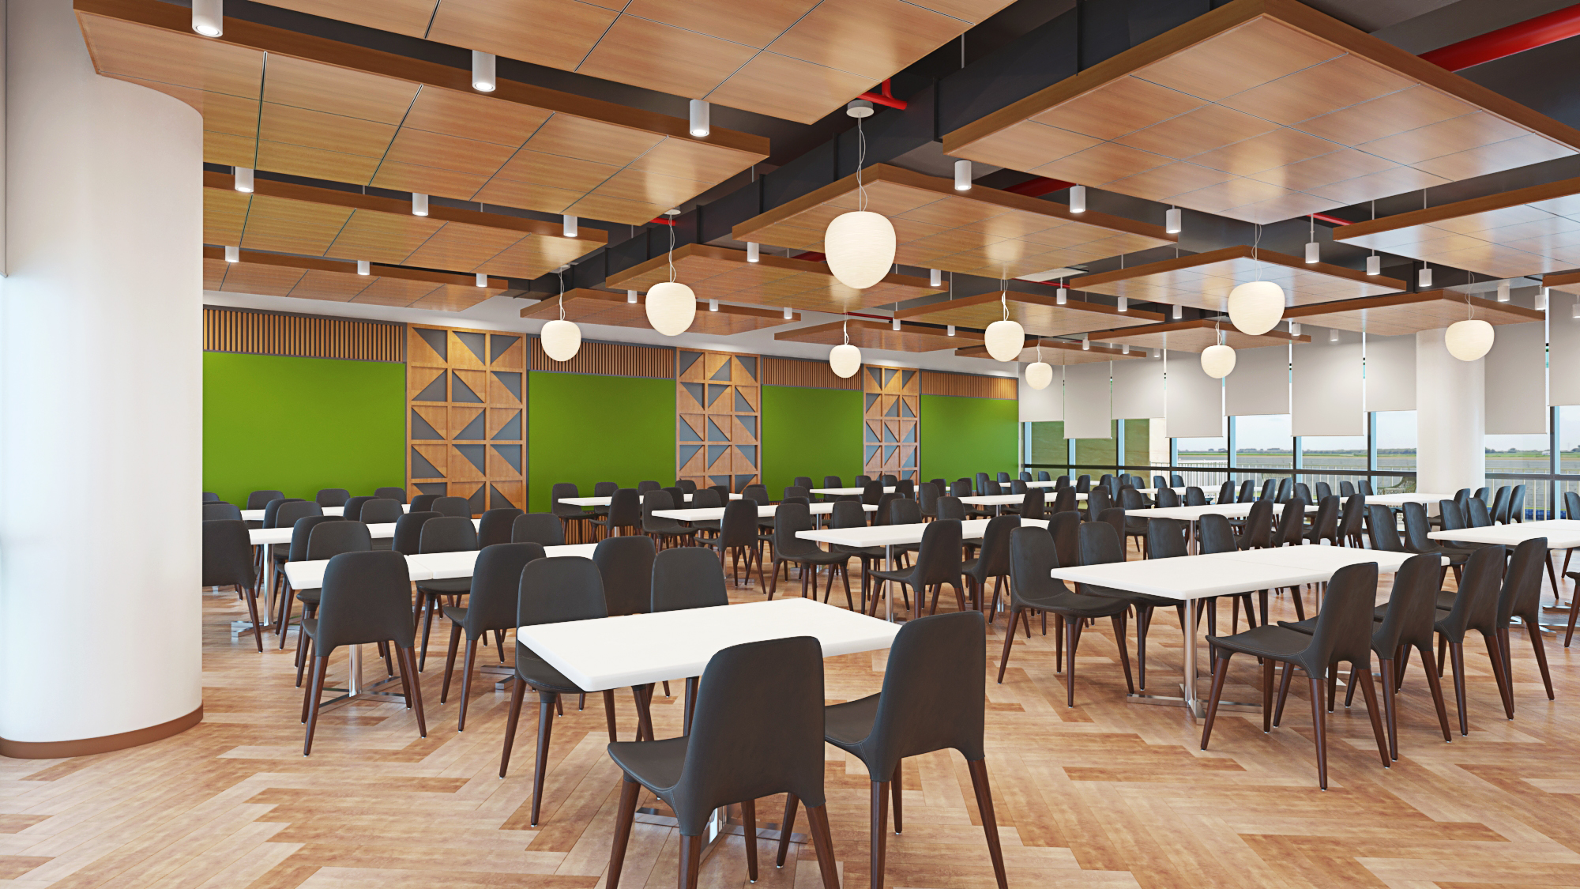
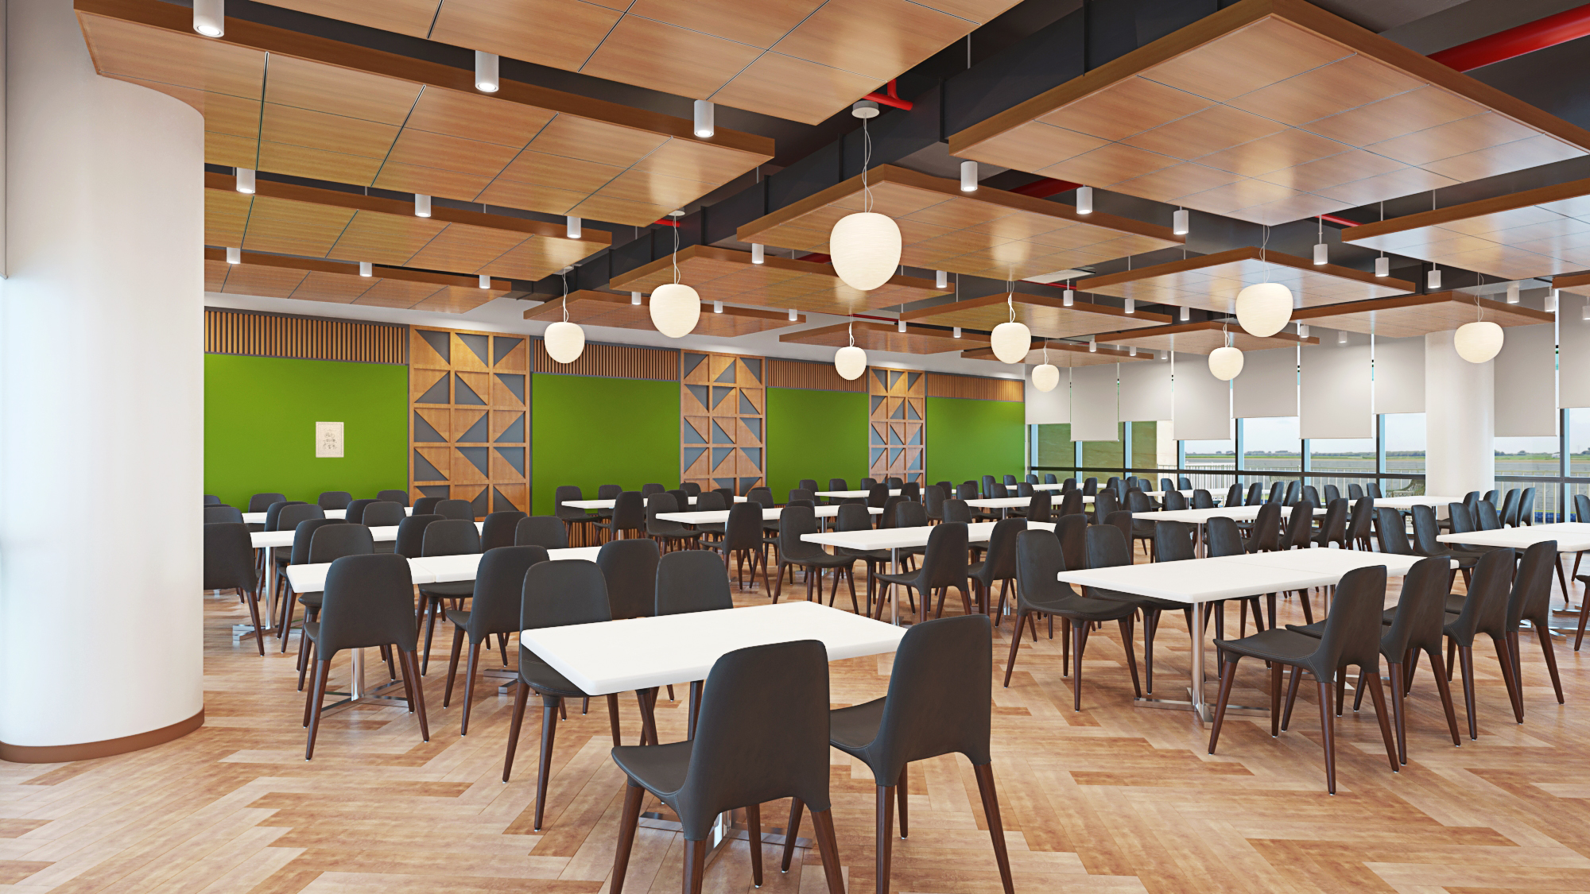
+ wall art (329, 440)
